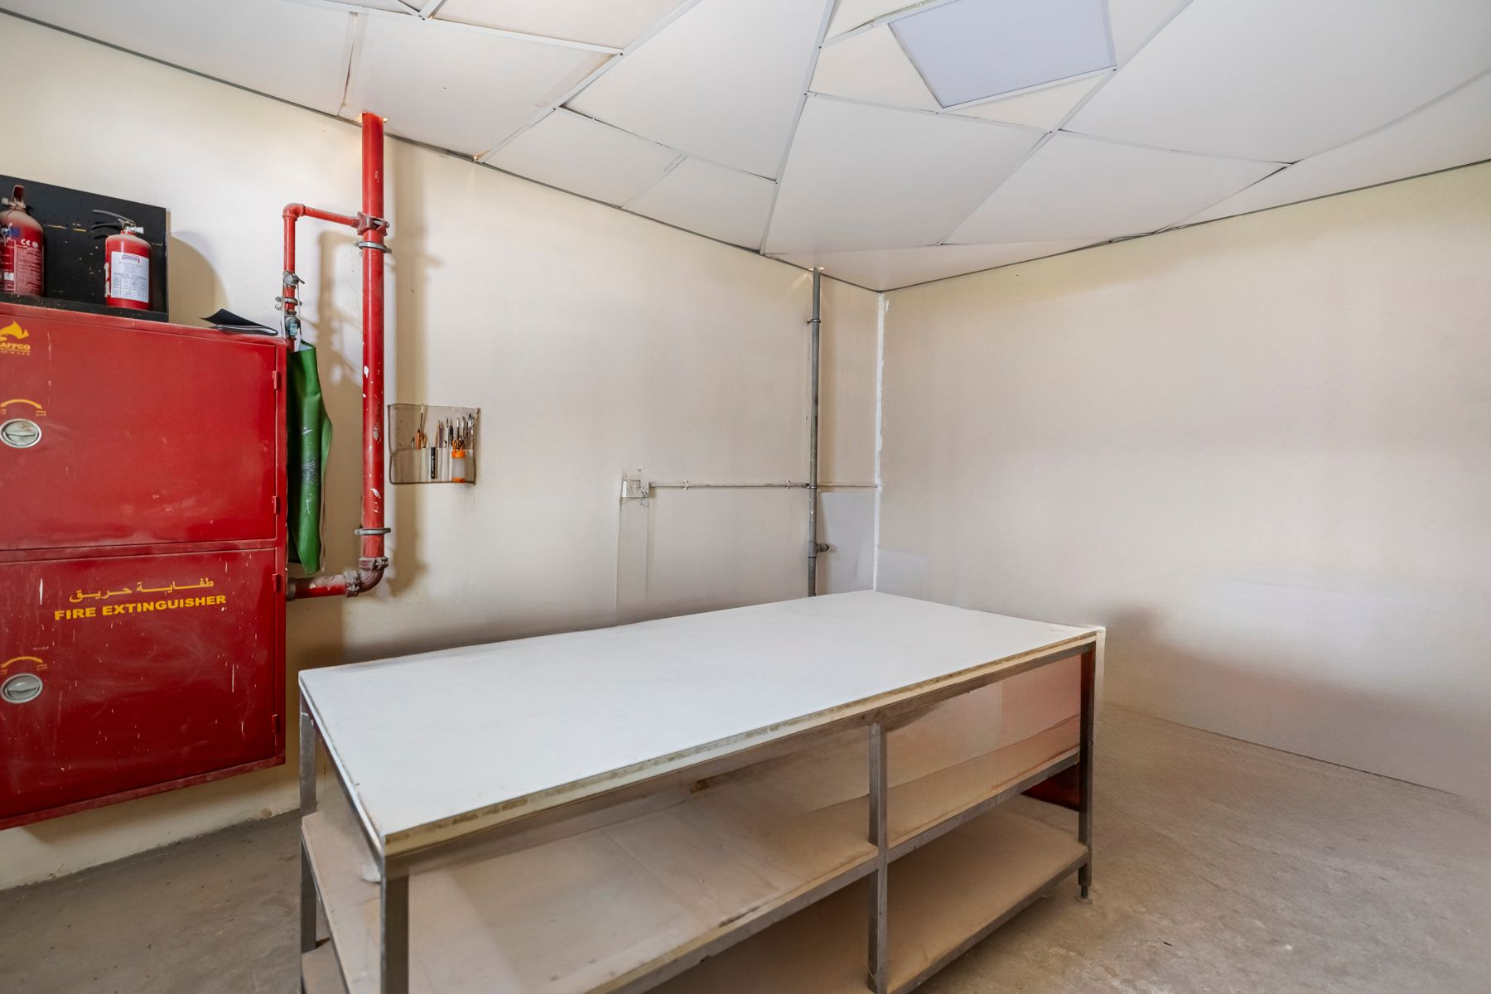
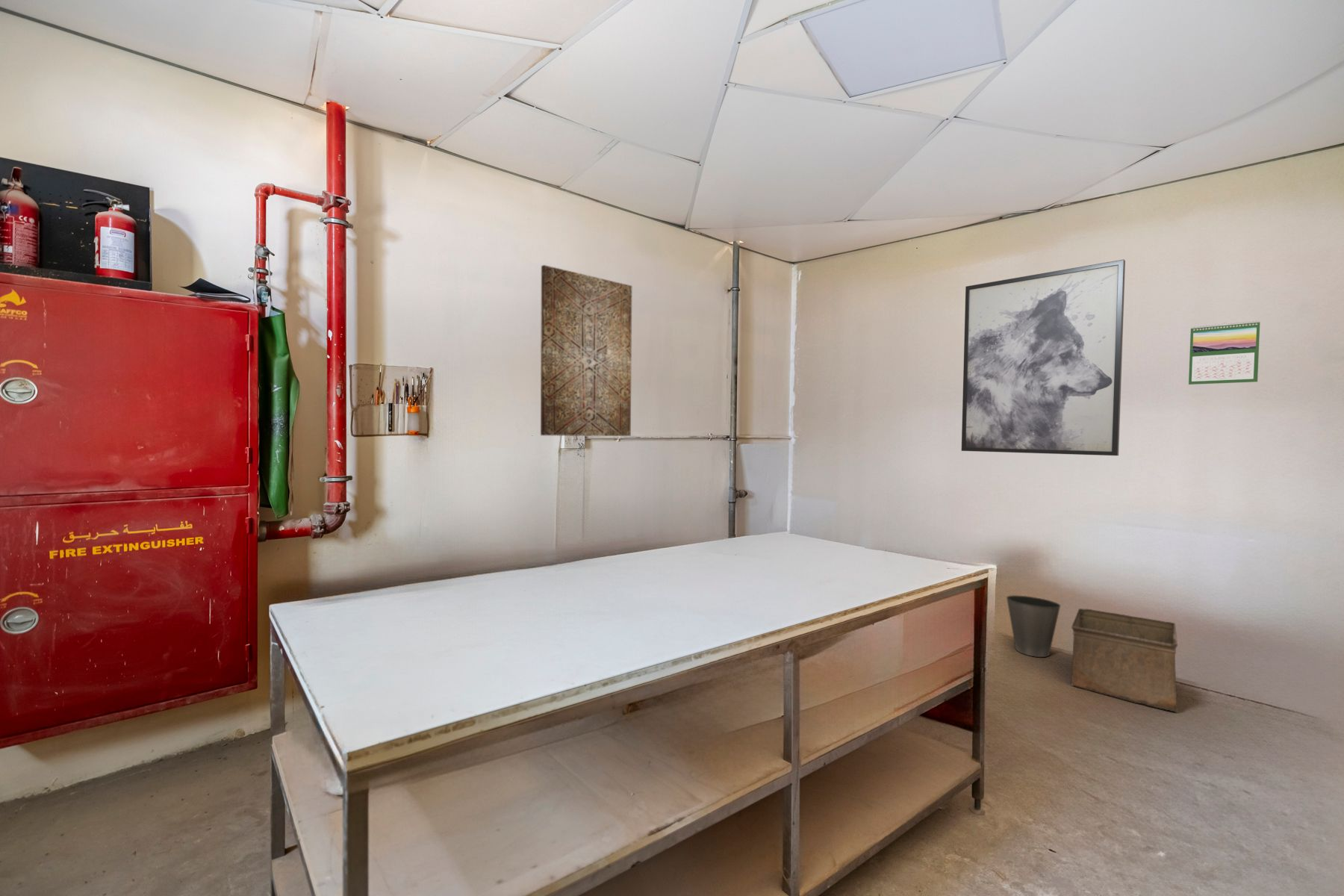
+ storage bin (1124, 654)
+ wall art (1036, 364)
+ waste basket (1032, 626)
+ calendar (1223, 352)
+ wall art (588, 356)
